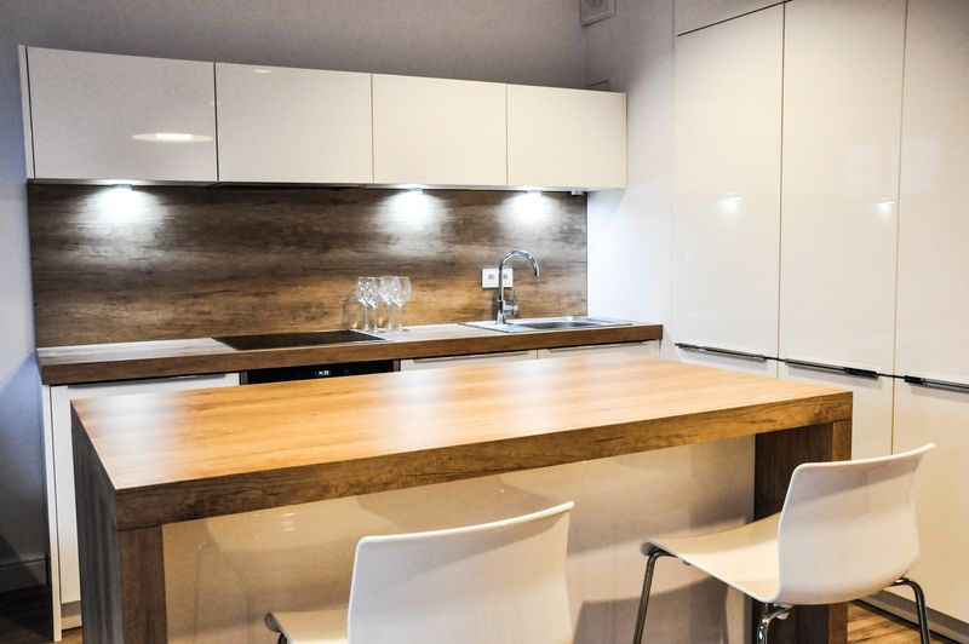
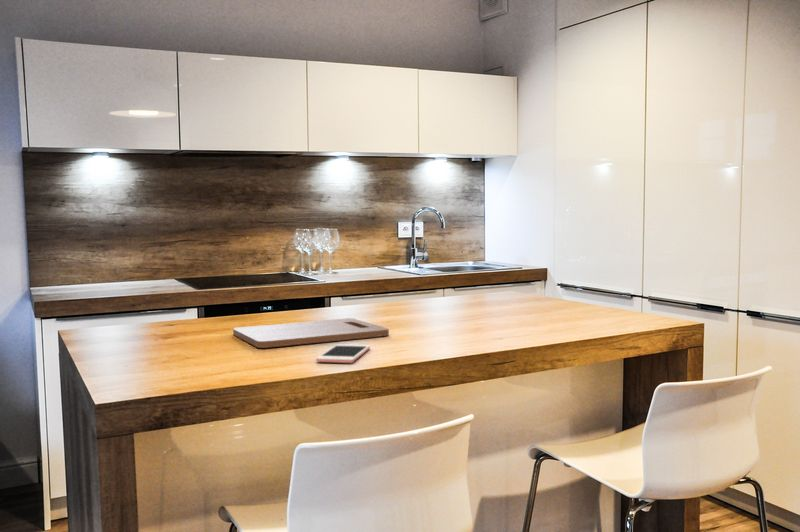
+ cutting board (310, 331)
+ cell phone (344, 353)
